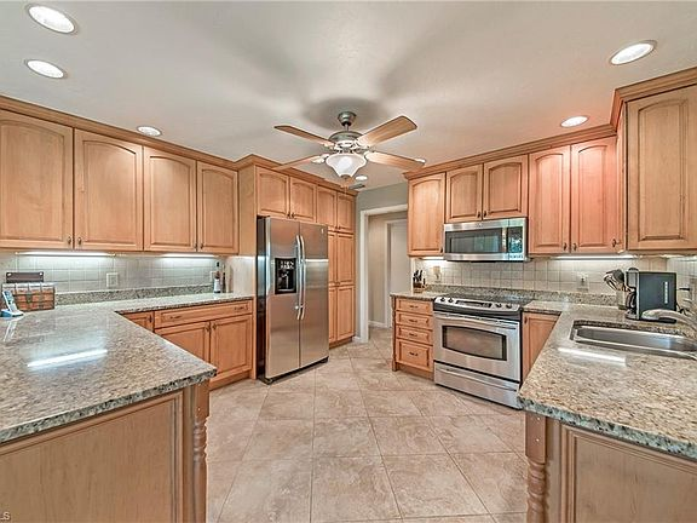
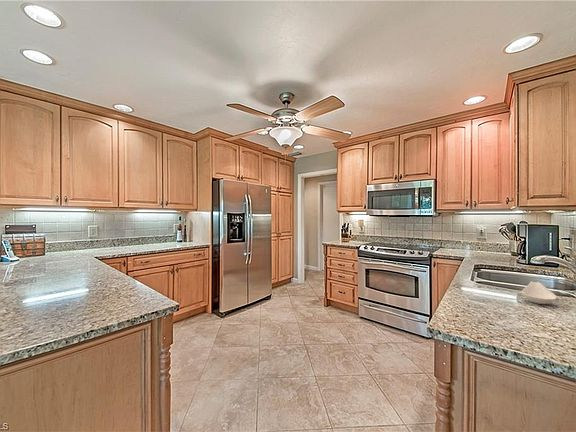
+ spoon rest (536, 291)
